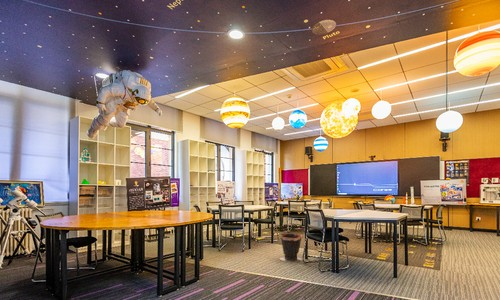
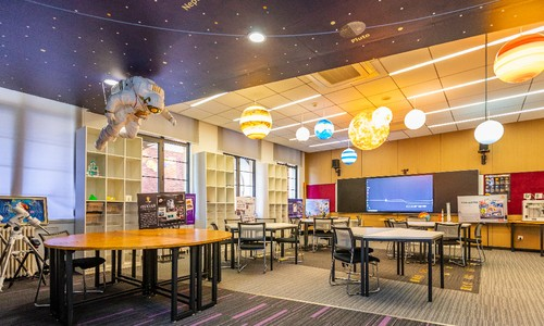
- waste bin (290, 246)
